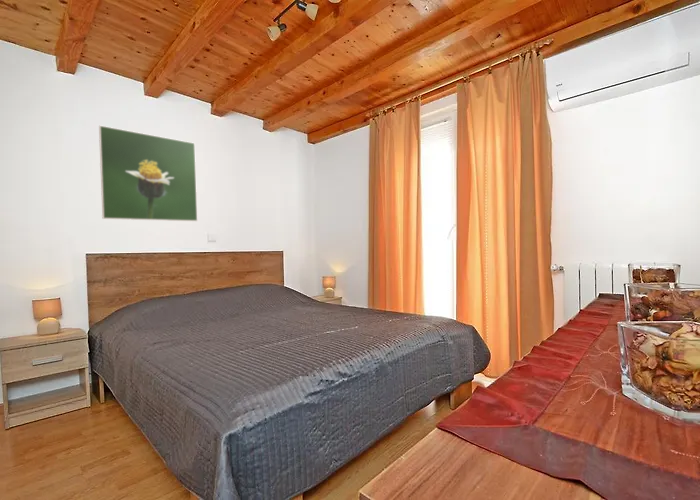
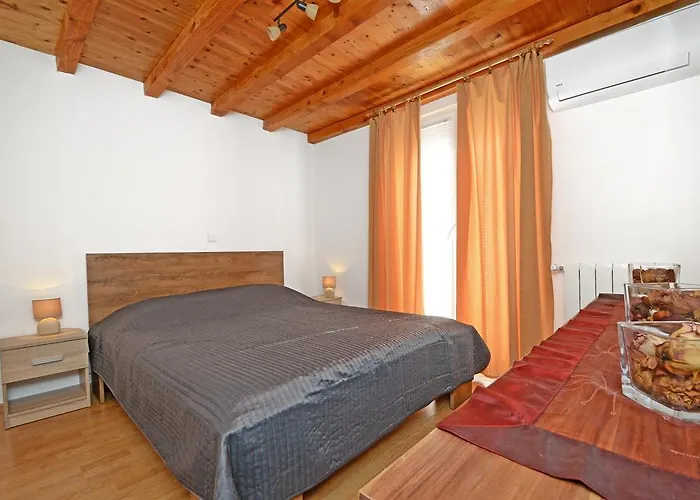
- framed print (152, 177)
